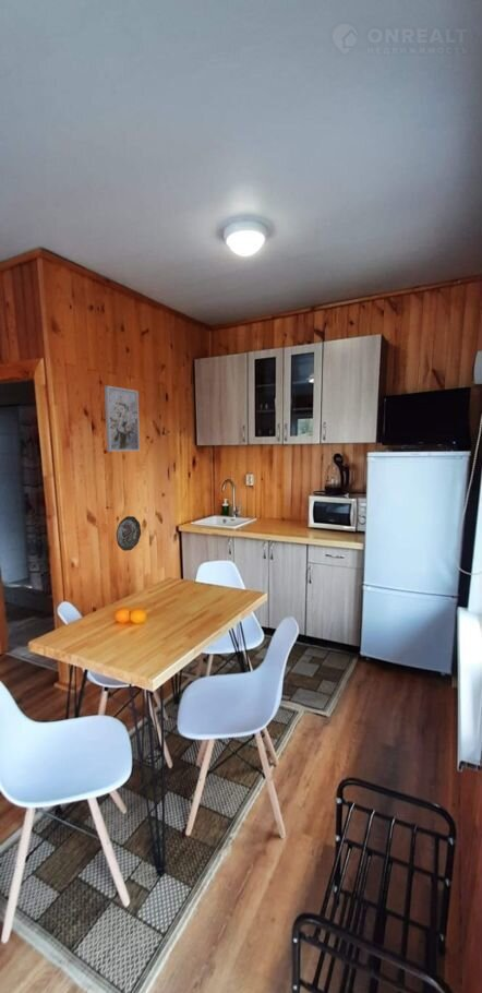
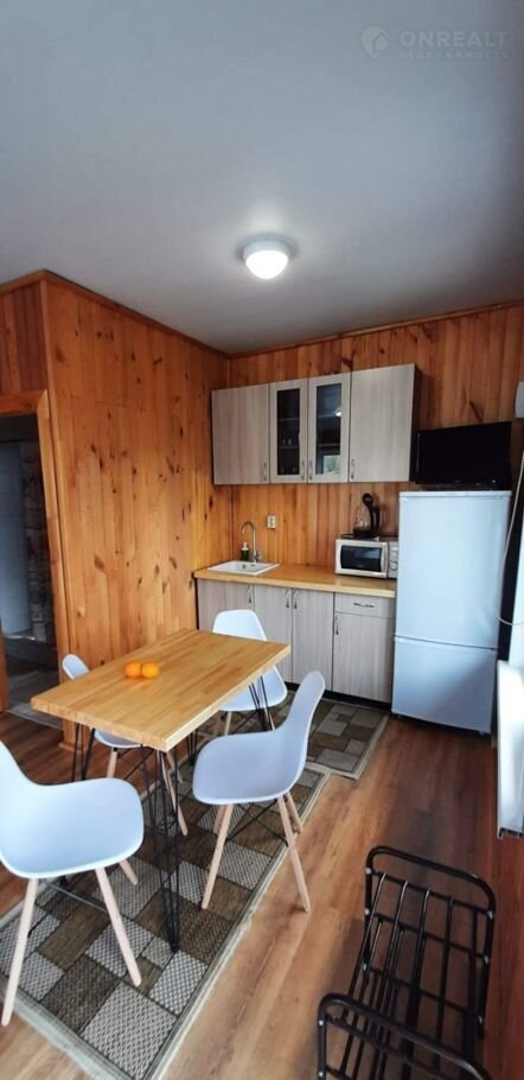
- decorative plate (128, 533)
- wall art (122, 420)
